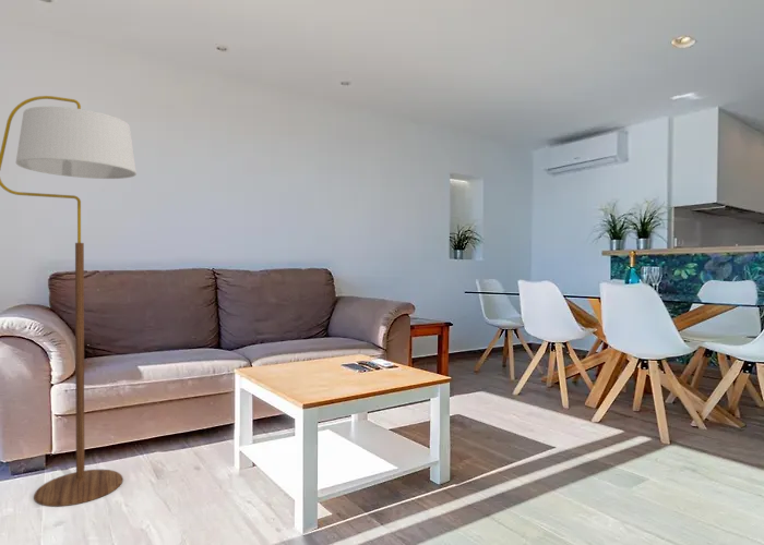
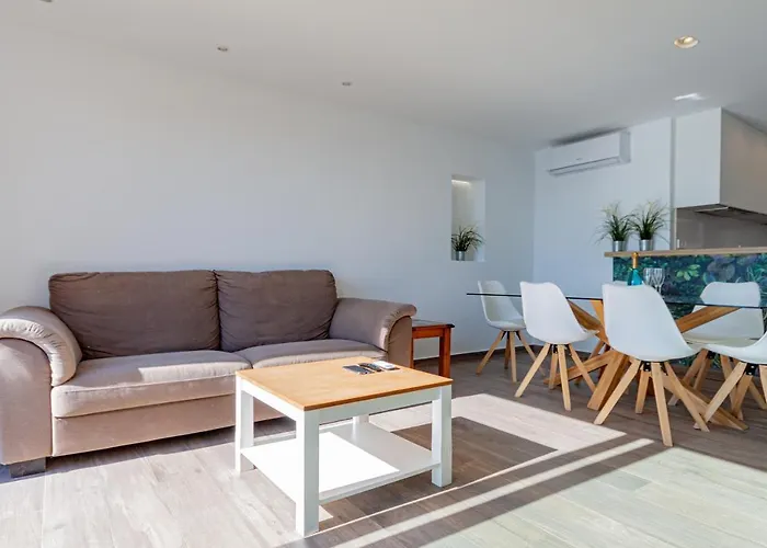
- floor lamp (75, 295)
